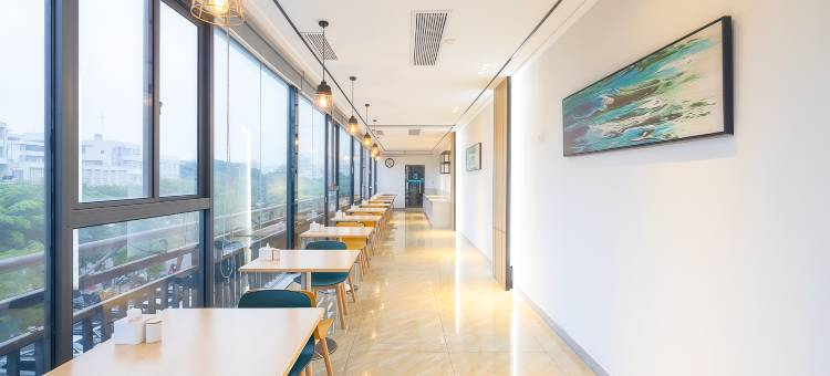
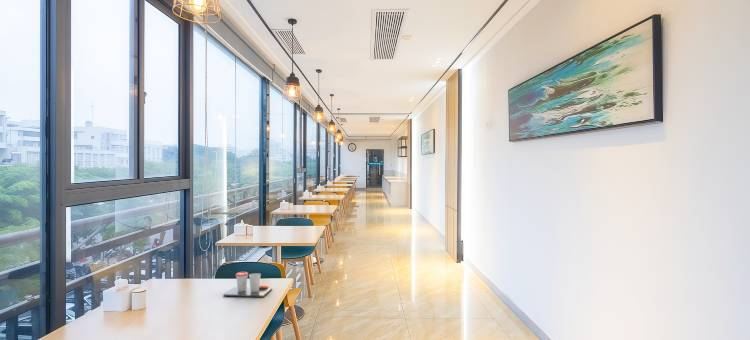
+ cup (250, 282)
